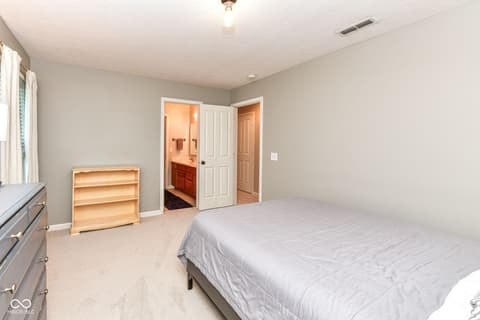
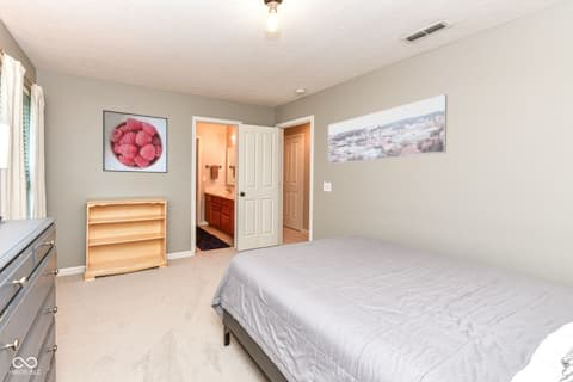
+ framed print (375, 136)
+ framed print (136, 143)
